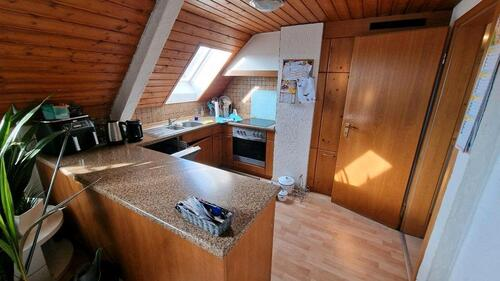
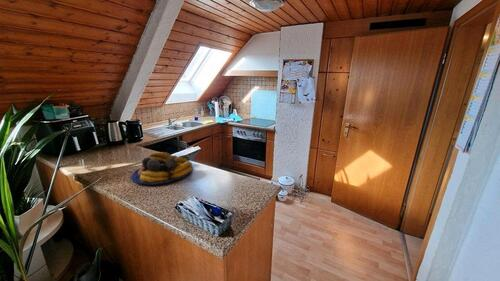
+ fruit bowl (162, 162)
